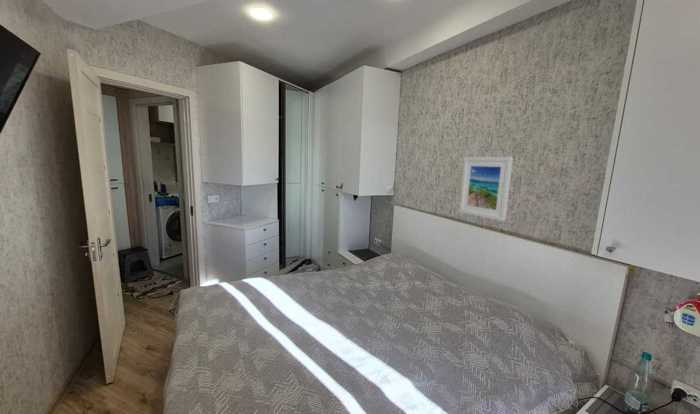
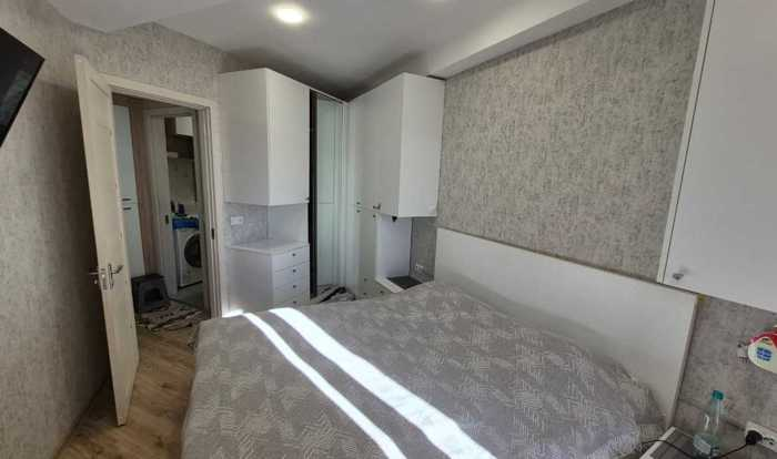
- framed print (483, 187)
